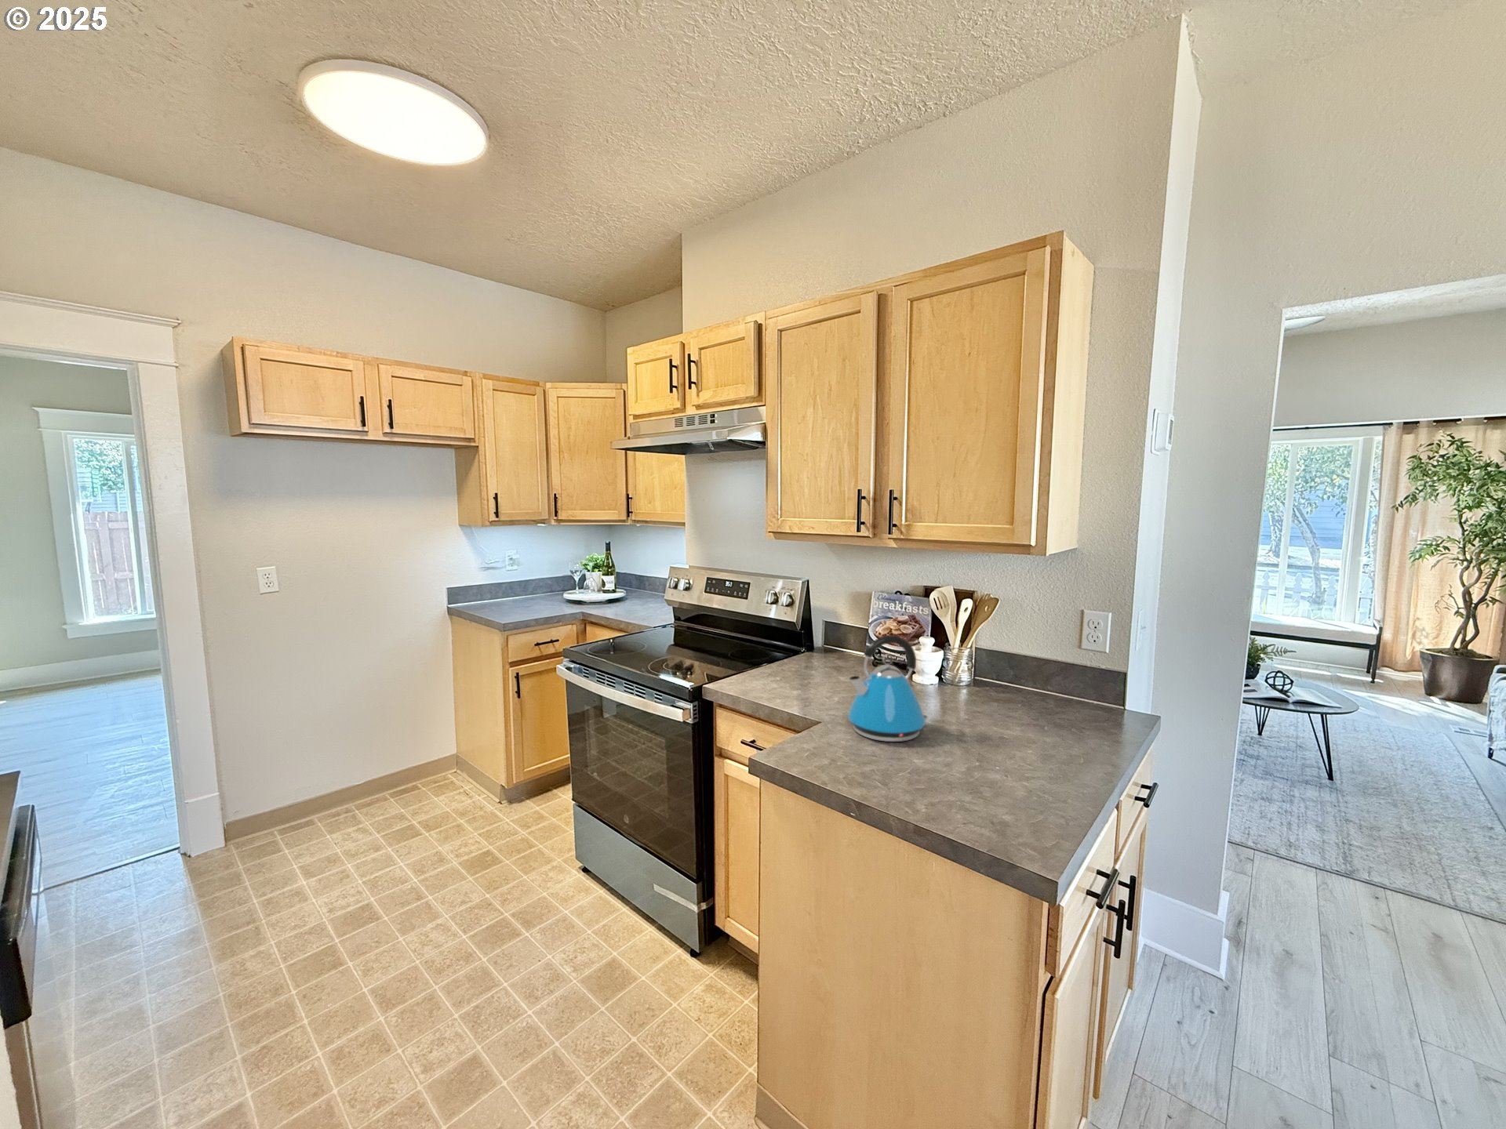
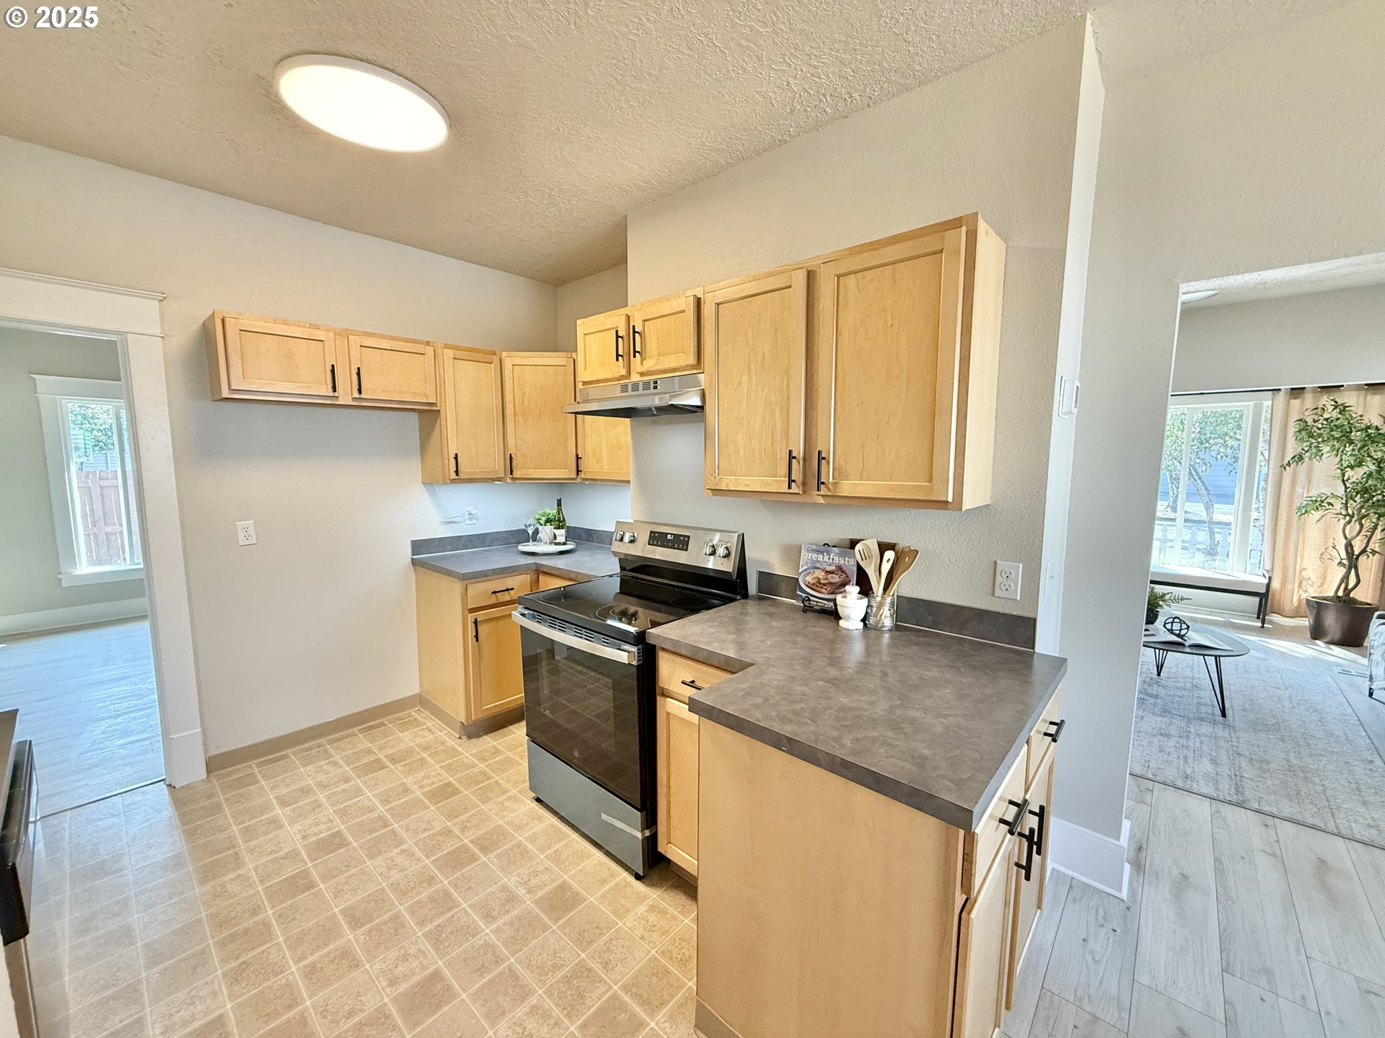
- kettle (889, 682)
